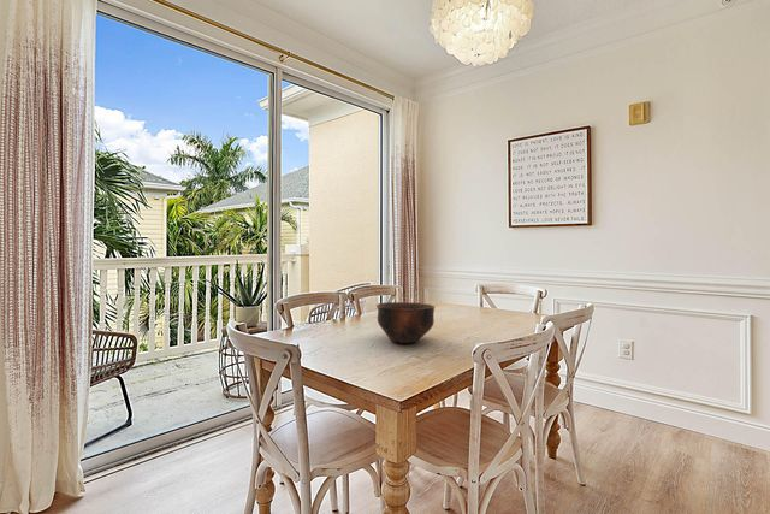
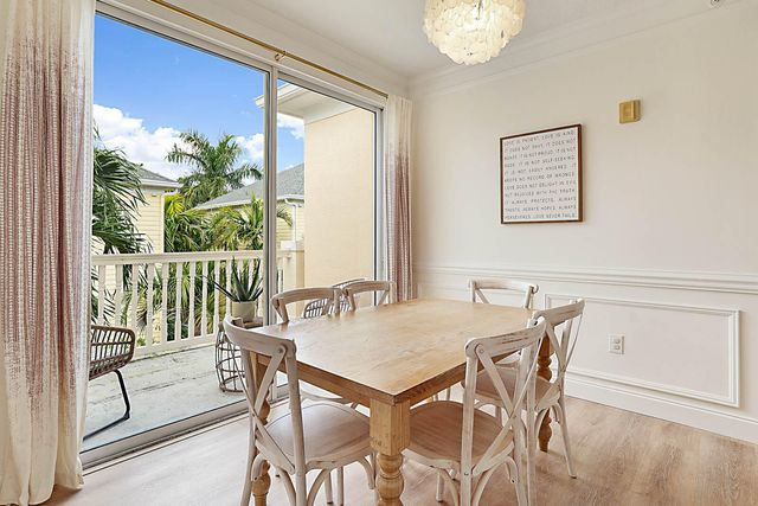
- bowl (405, 321)
